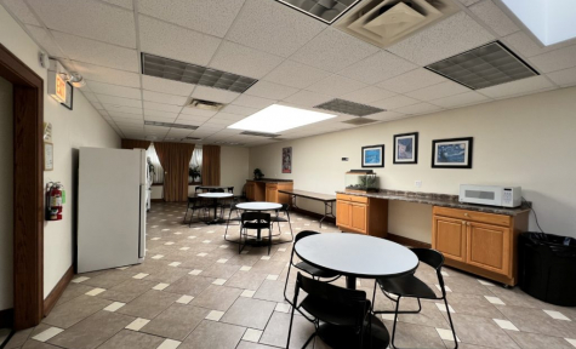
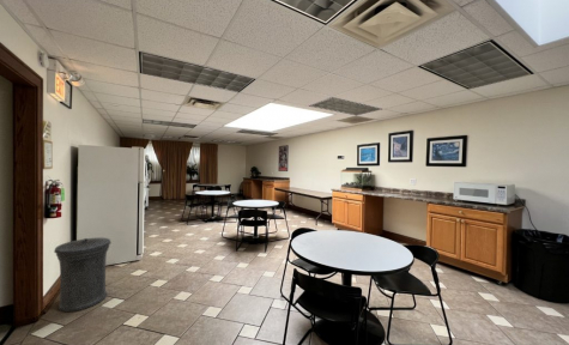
+ trash can (84, 270)
